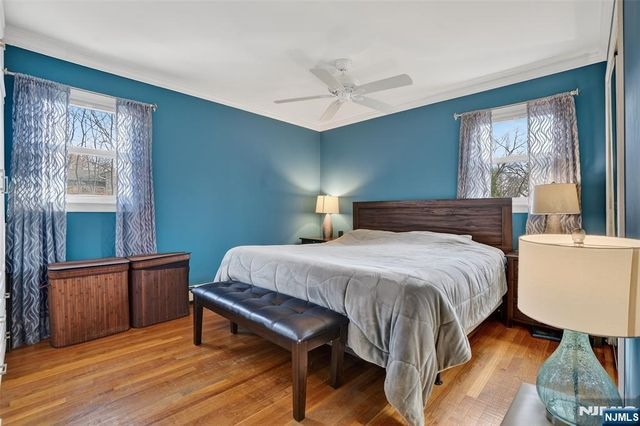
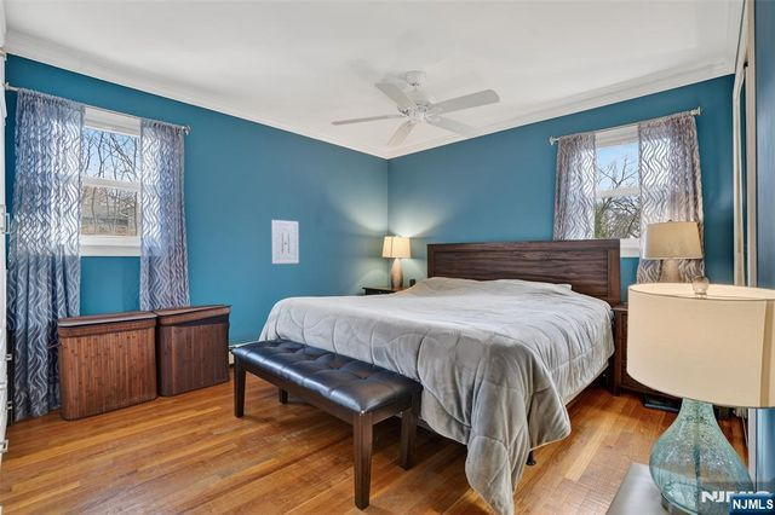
+ wall art (285, 242)
